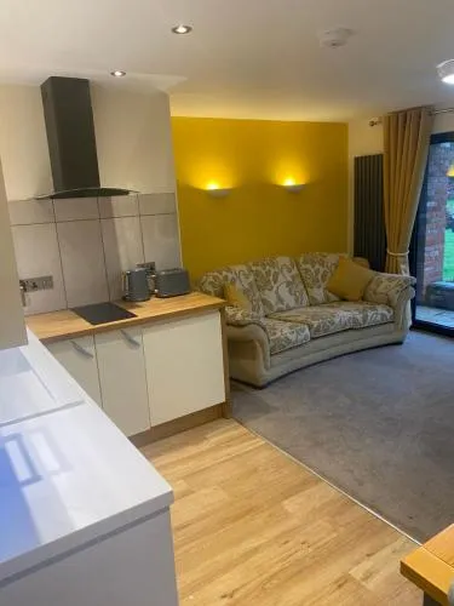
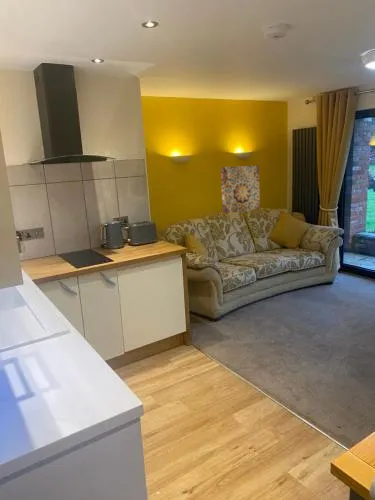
+ wall art (241, 190)
